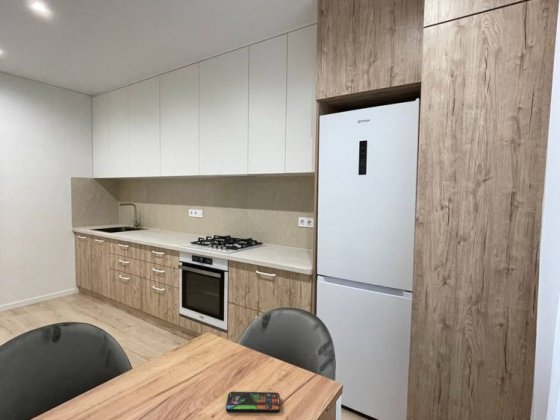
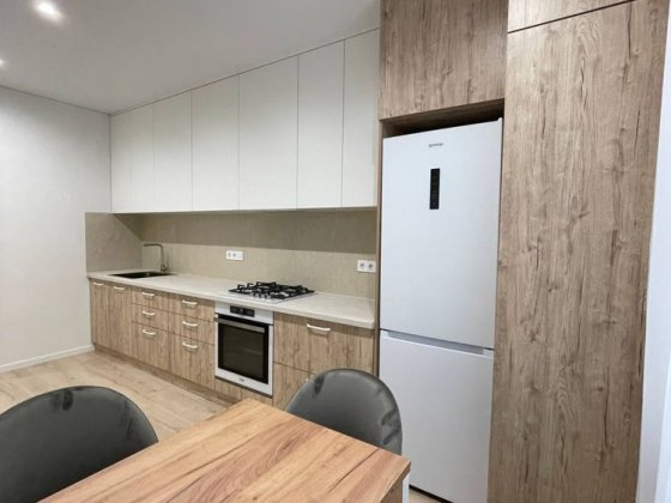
- smartphone (253, 401)
